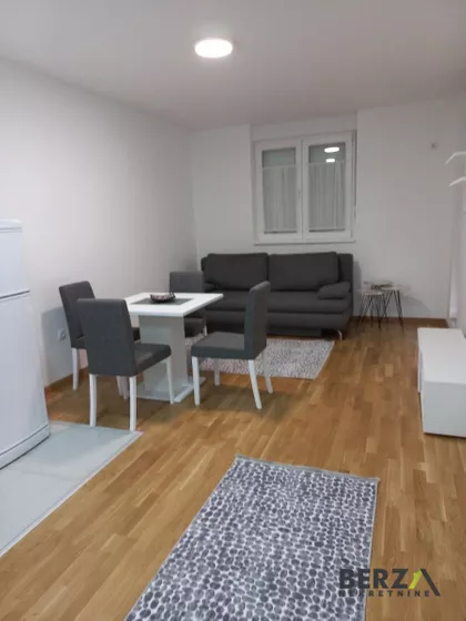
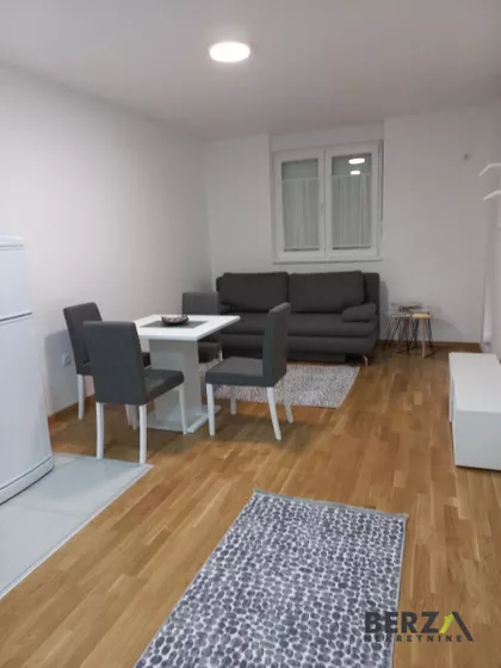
+ stool (414, 333)
